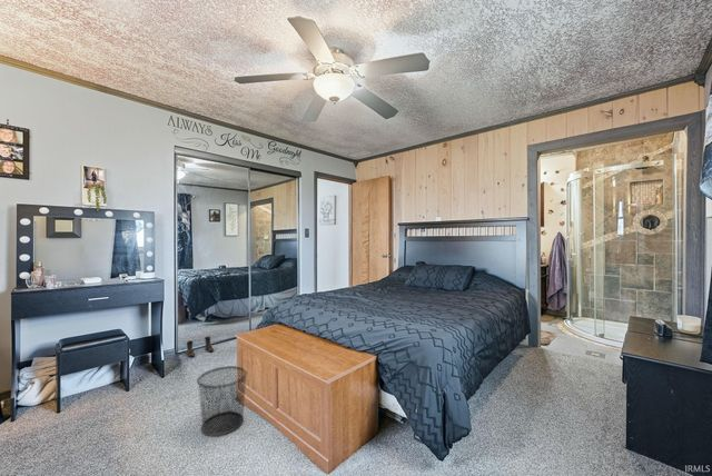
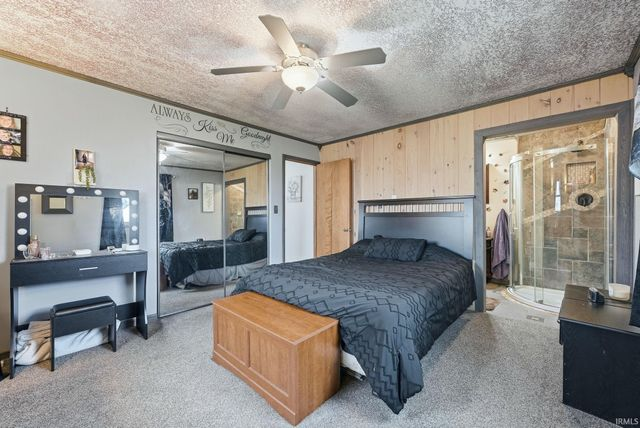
- waste bin (222, 399)
- boots (205, 346)
